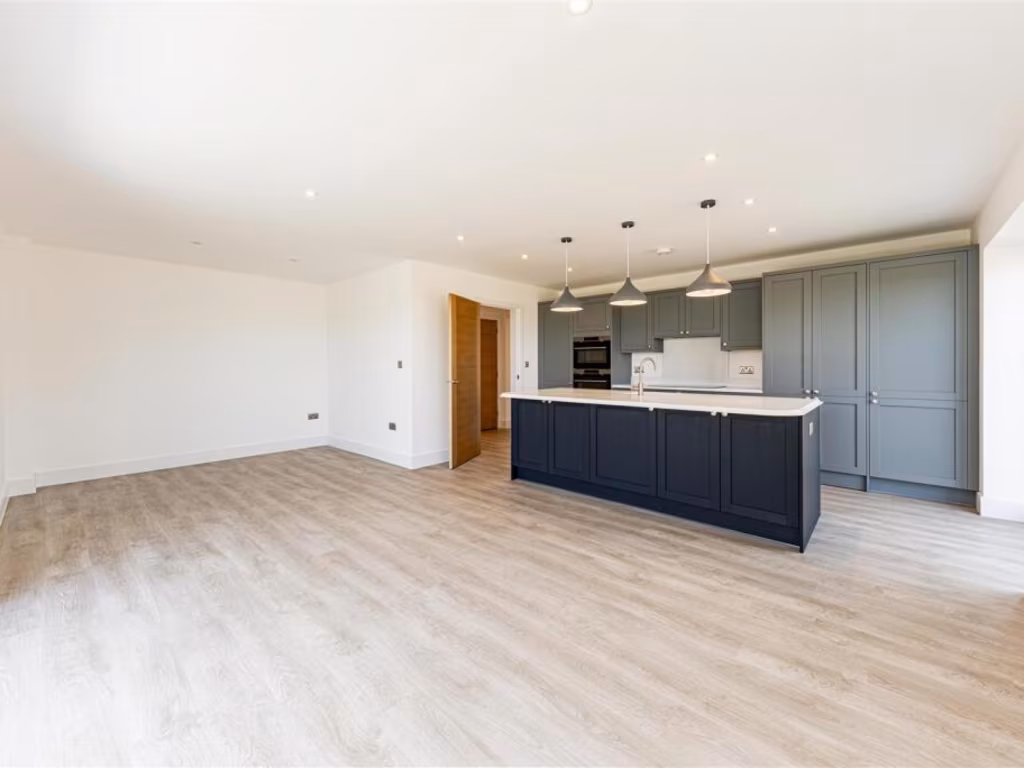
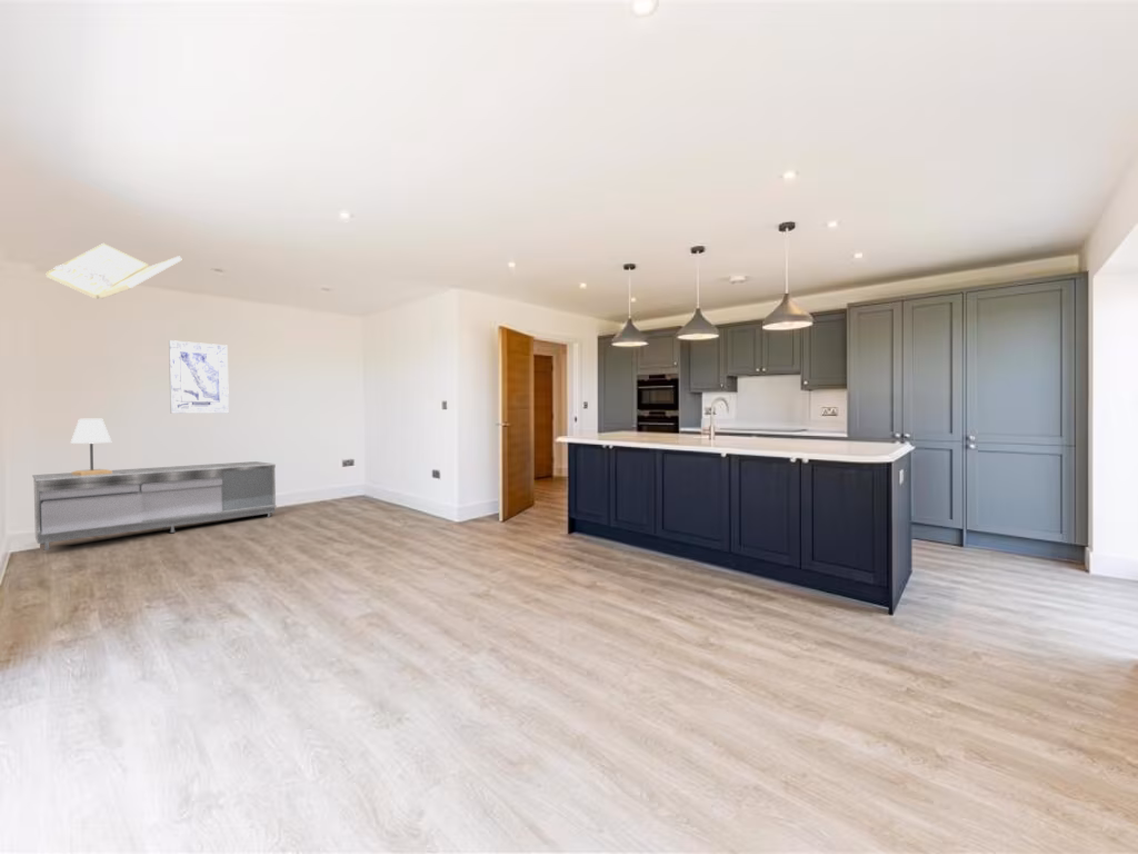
+ sideboard (167, 499)
+ lamp (91, 446)
+ ceiling light fixture (118, 268)
+ wall art (199, 378)
